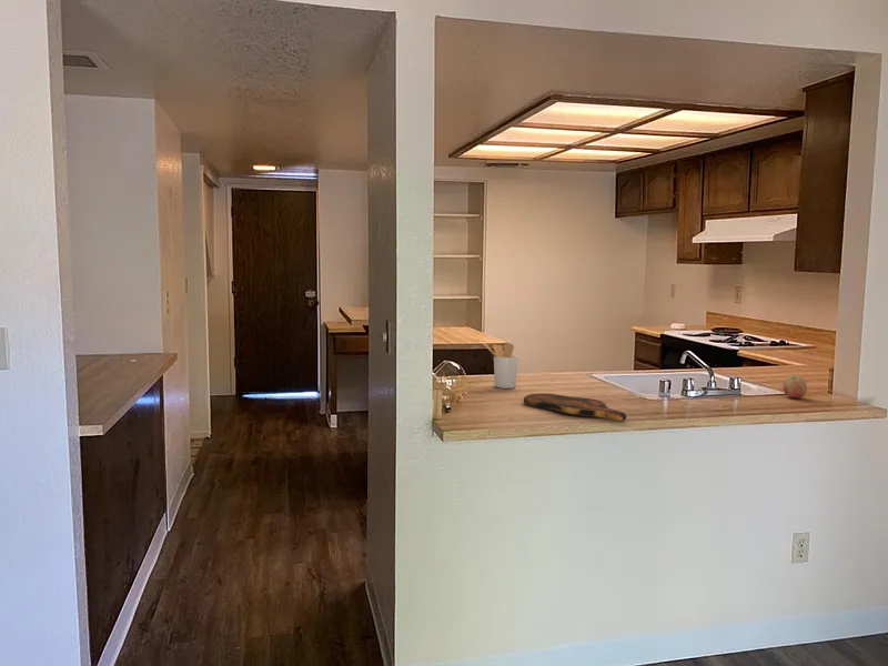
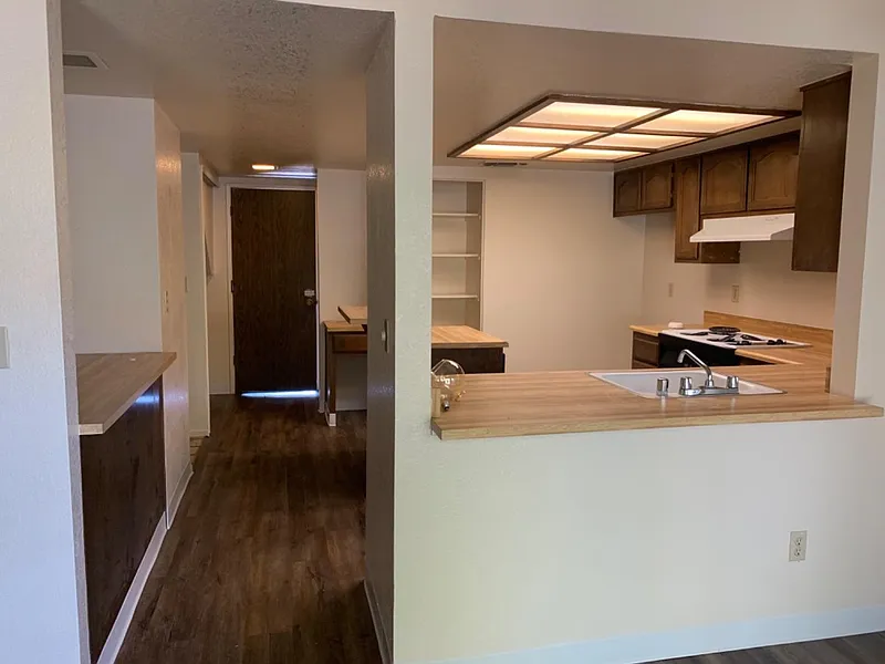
- utensil holder (498, 363)
- fruit (795, 386)
- cutting board (576, 405)
